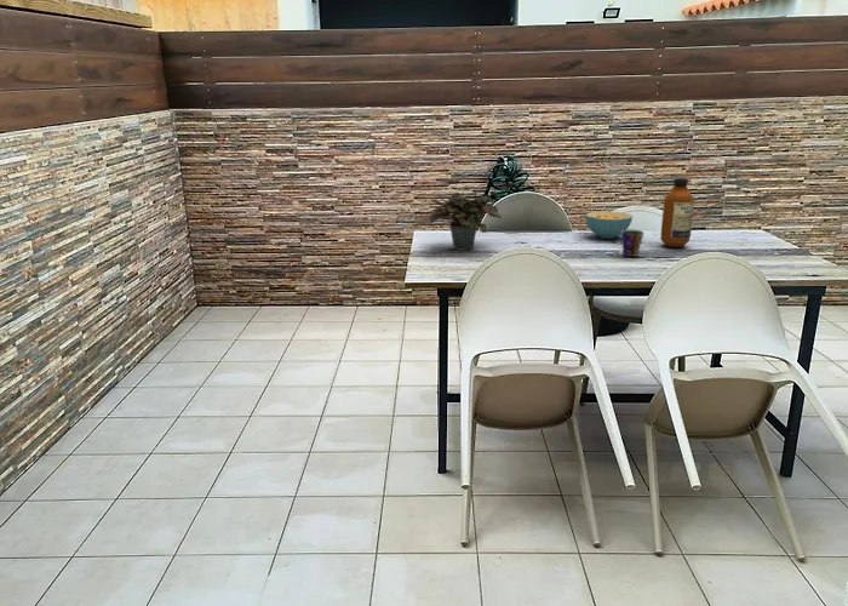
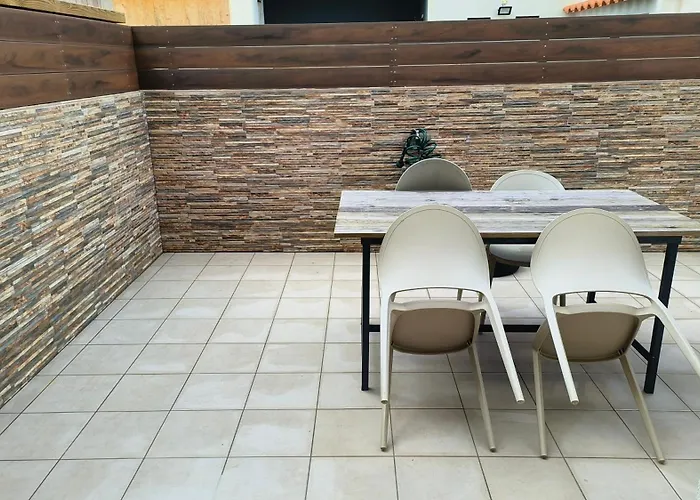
- bottle (677, 212)
- potted plant (464, 222)
- cup (631, 244)
- cereal bowl (608, 225)
